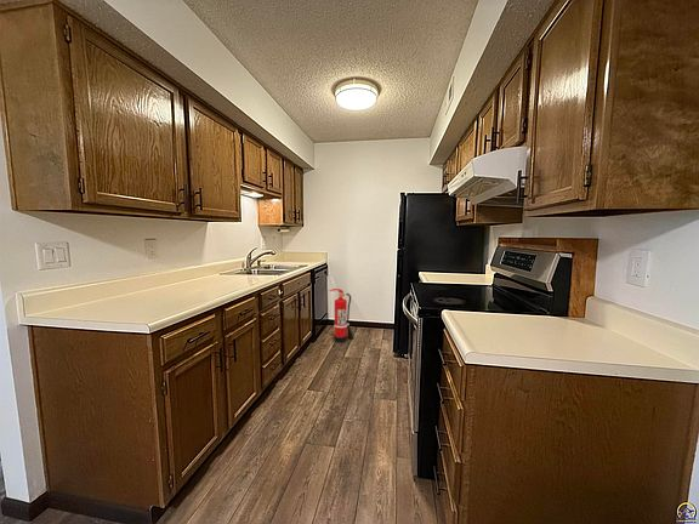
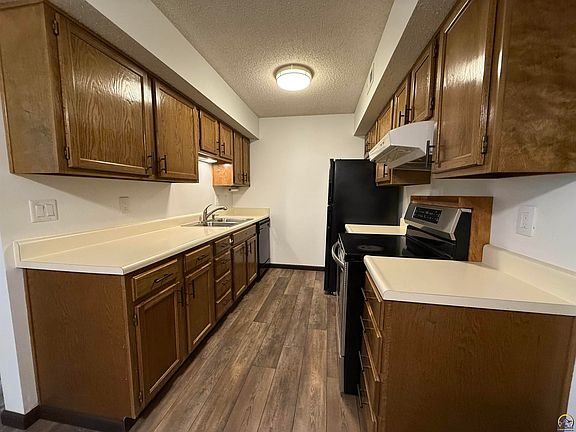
- fire extinguisher (341, 314)
